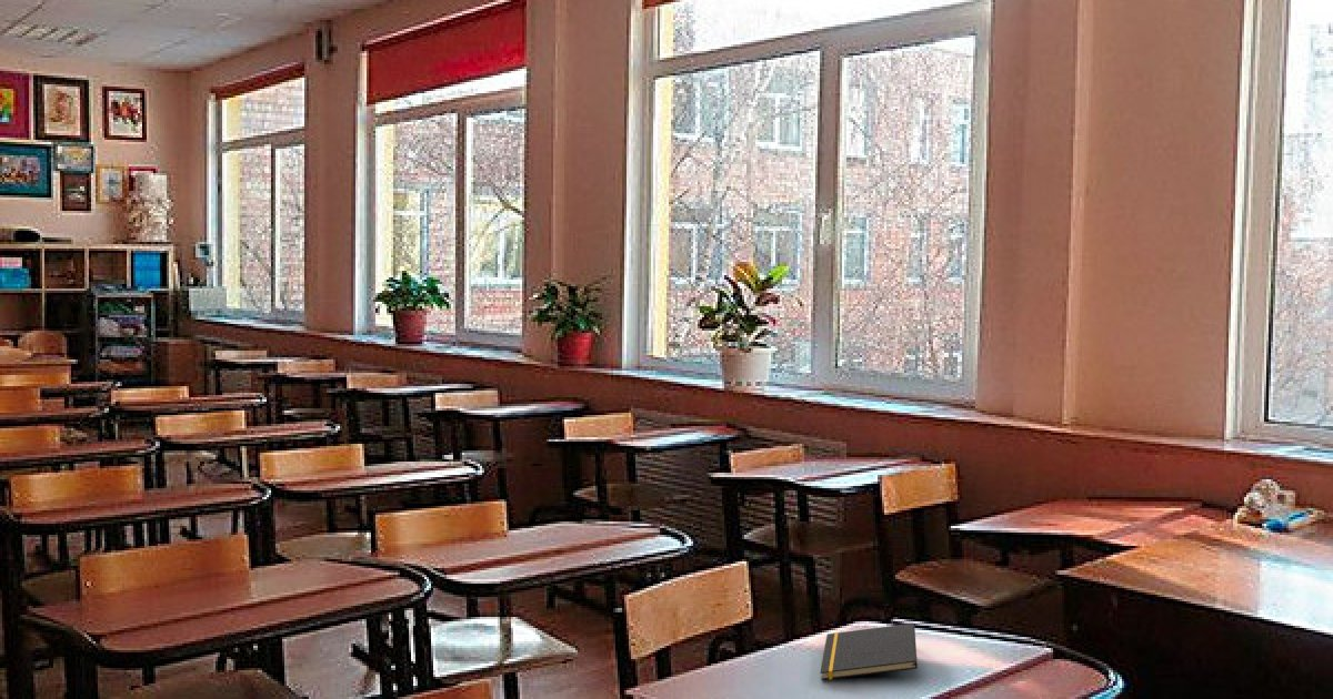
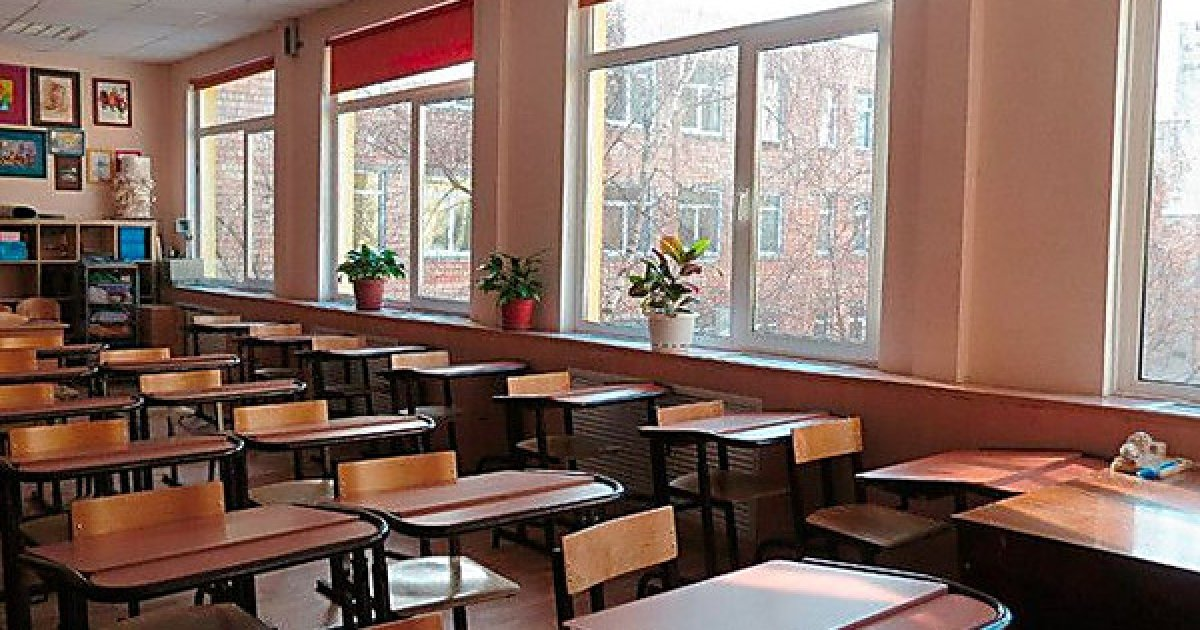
- notepad (869, 650)
